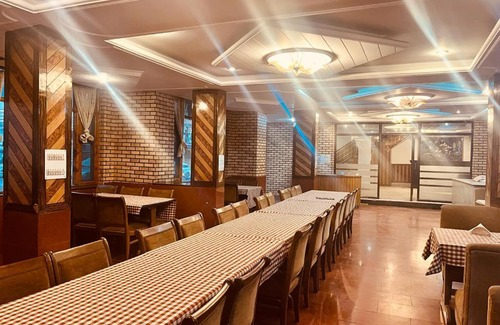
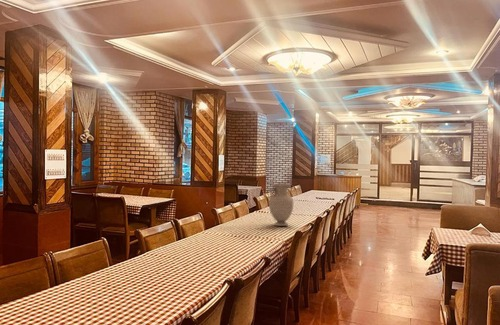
+ vase (281, 204)
